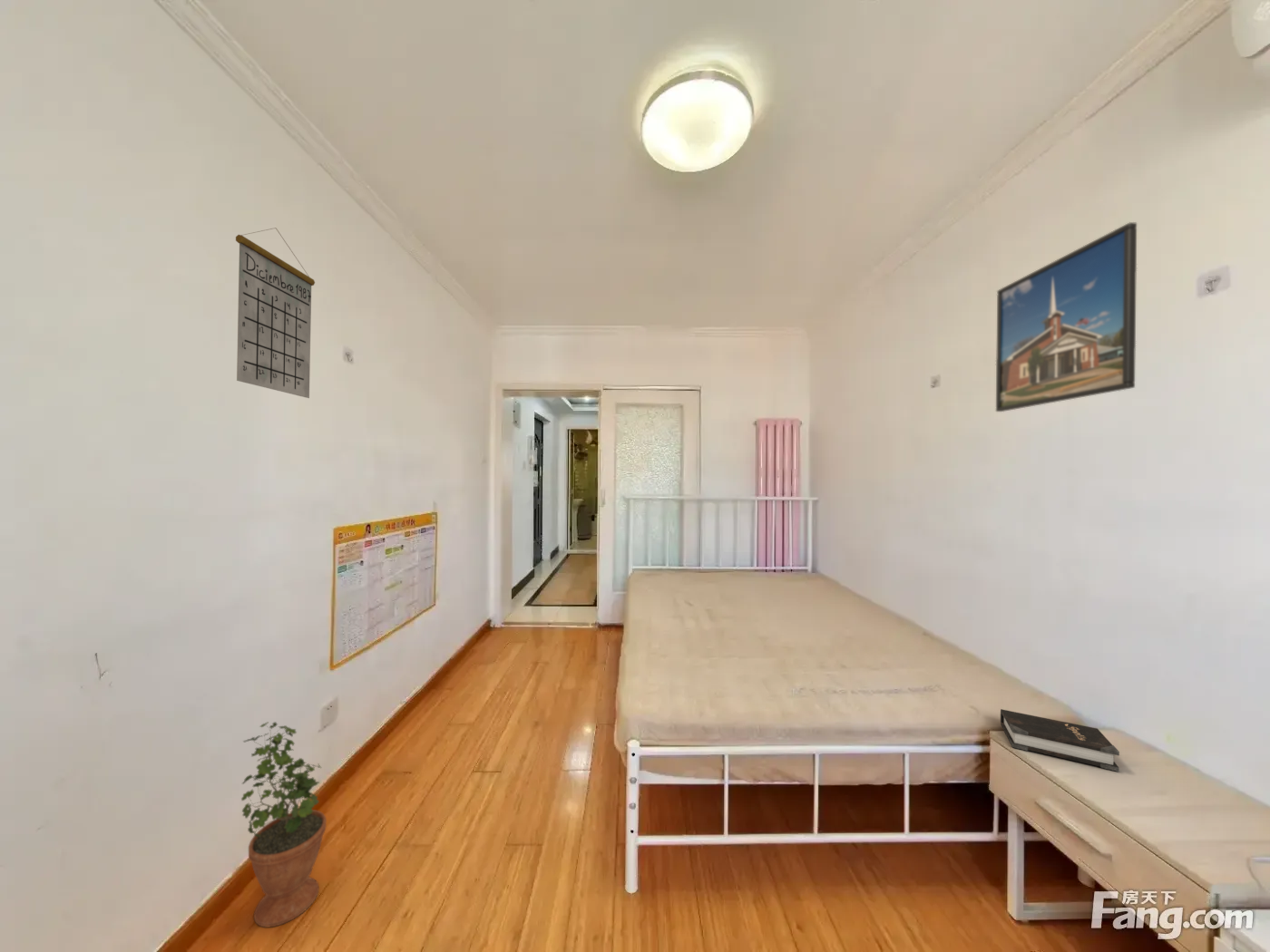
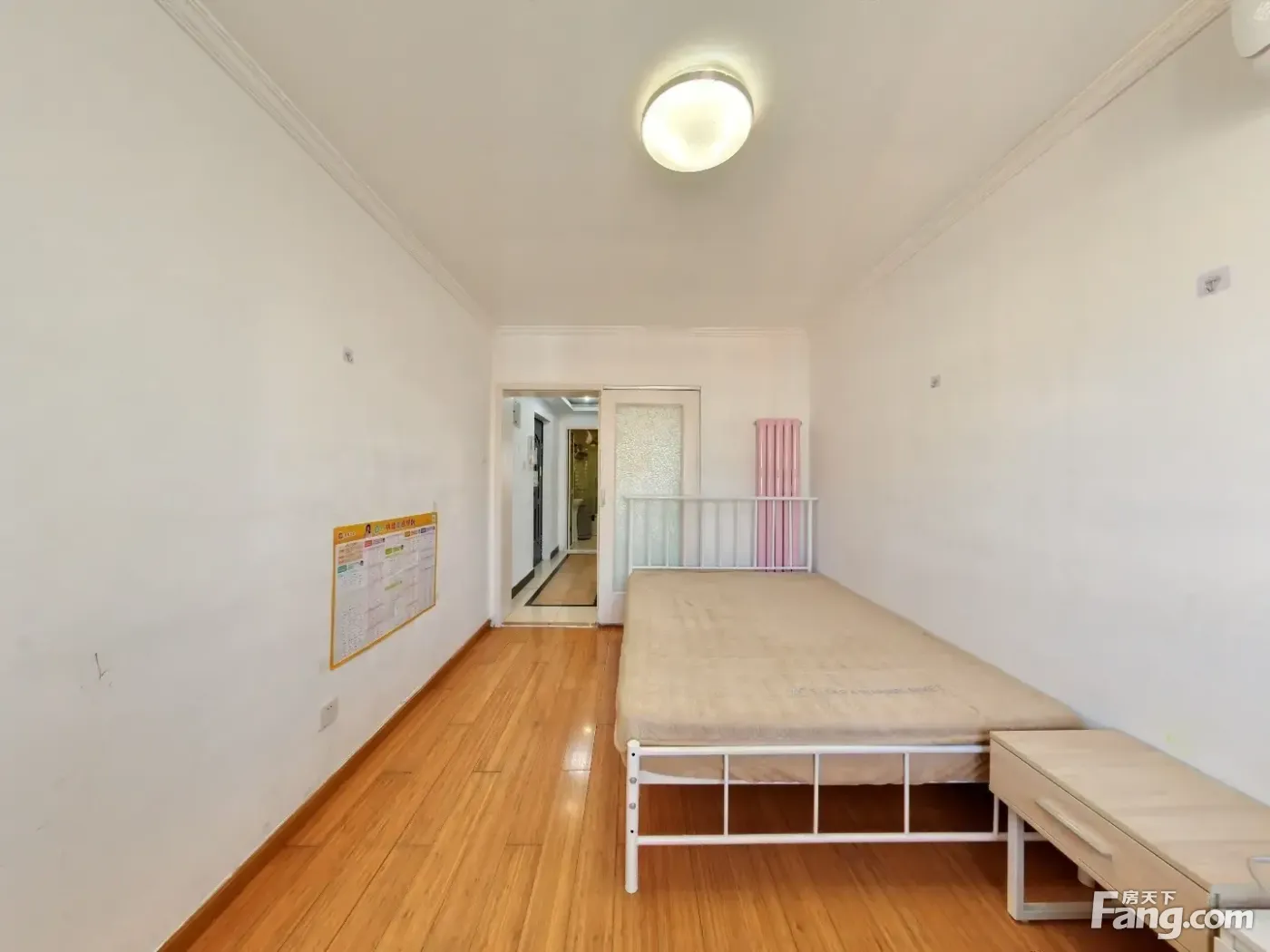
- hardback book (1054, 736)
- potted plant (278, 817)
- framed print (1055, 331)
- calendar (278, 308)
